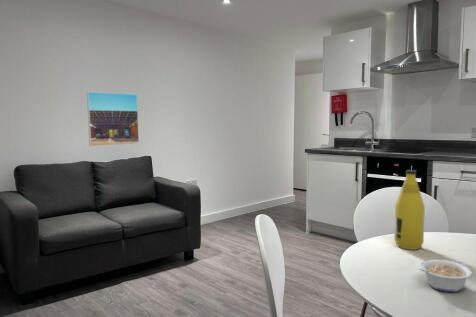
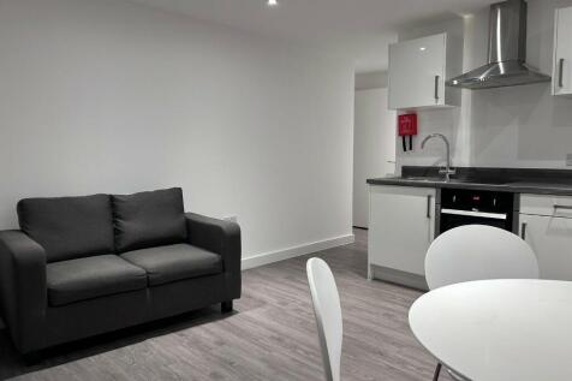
- legume (444, 275)
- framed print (114, 119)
- bottle (409, 208)
